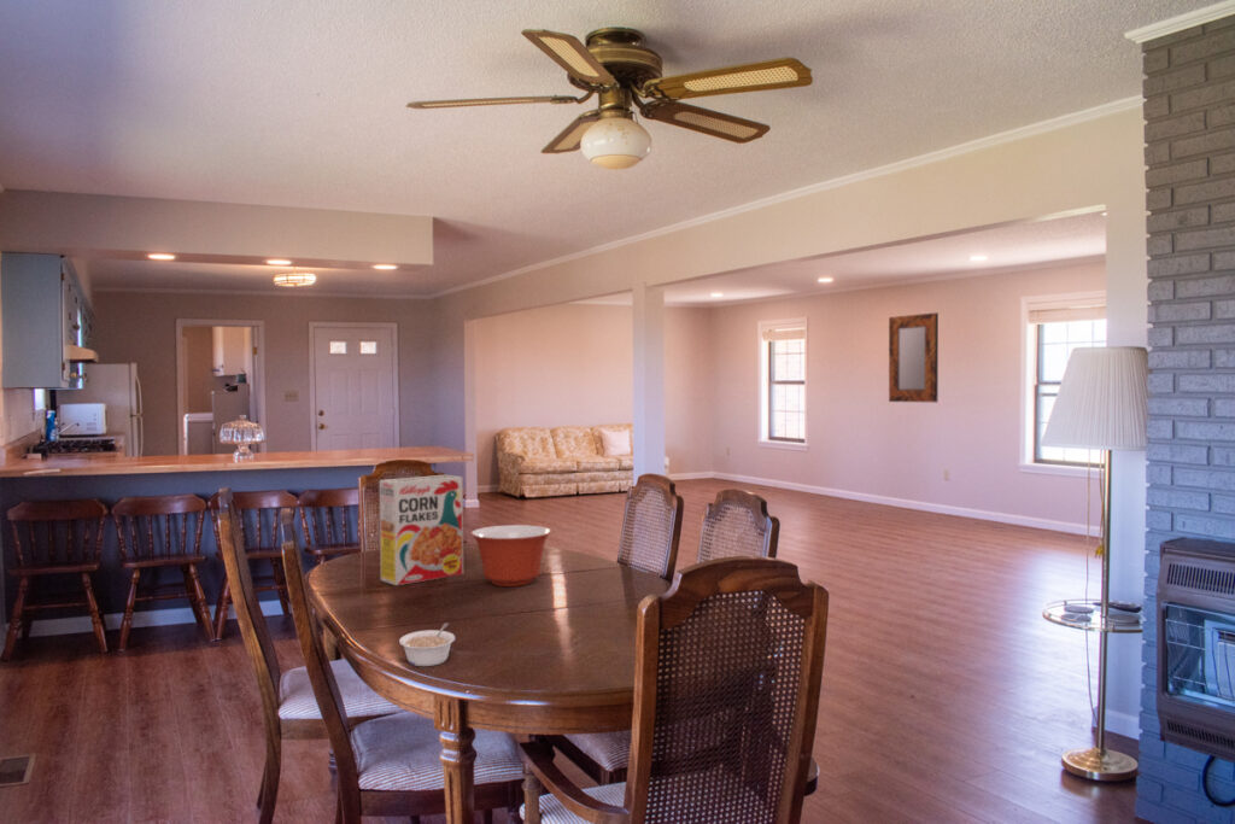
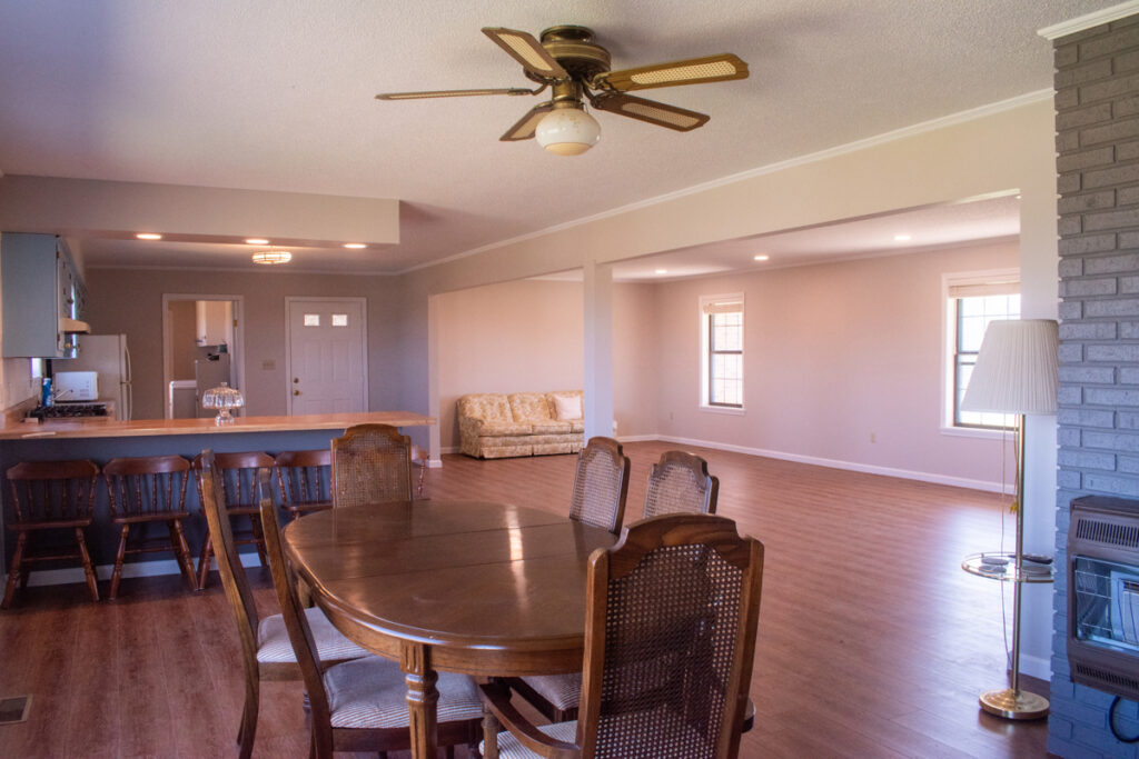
- home mirror (912, 358)
- mixing bowl (511, 556)
- legume (427, 645)
- cereal box (421, 527)
